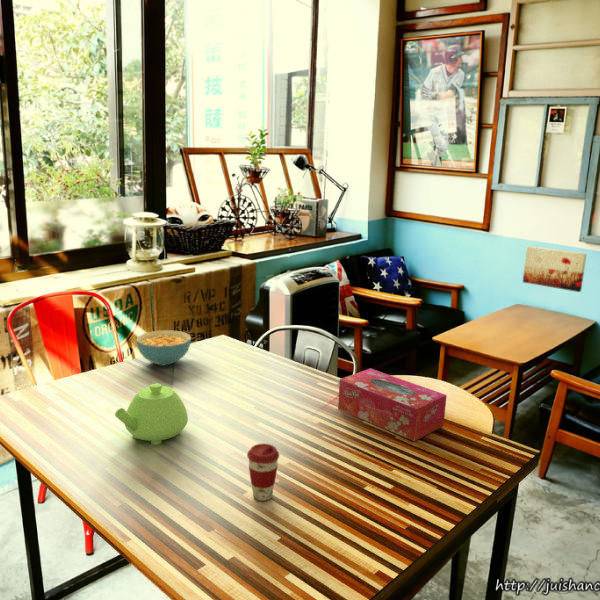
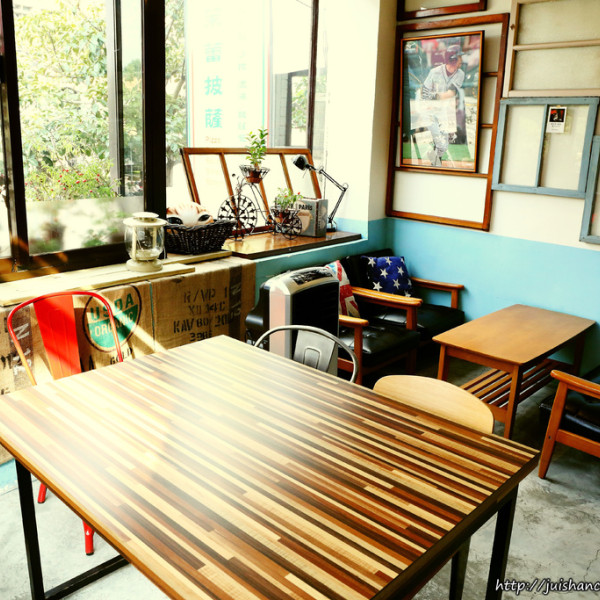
- coffee cup (263, 472)
- wall art (553, 268)
- tissue box (390, 402)
- teapot (149, 413)
- cereal bowl (164, 350)
